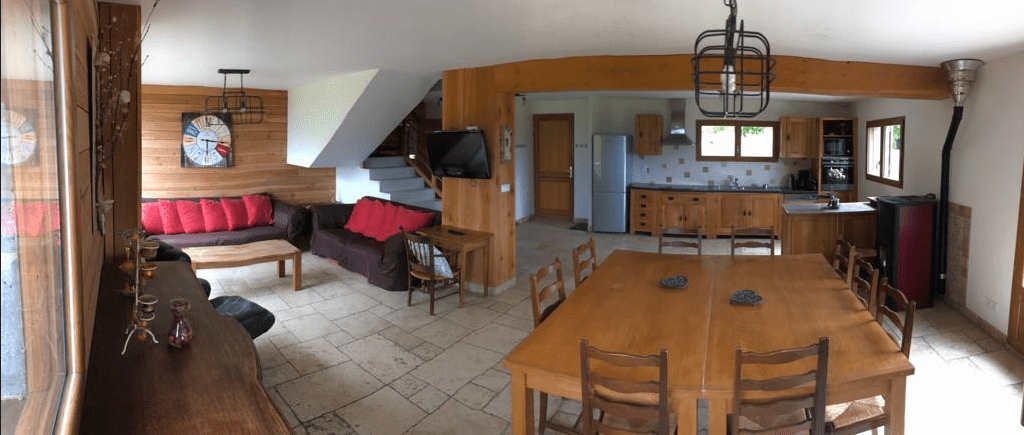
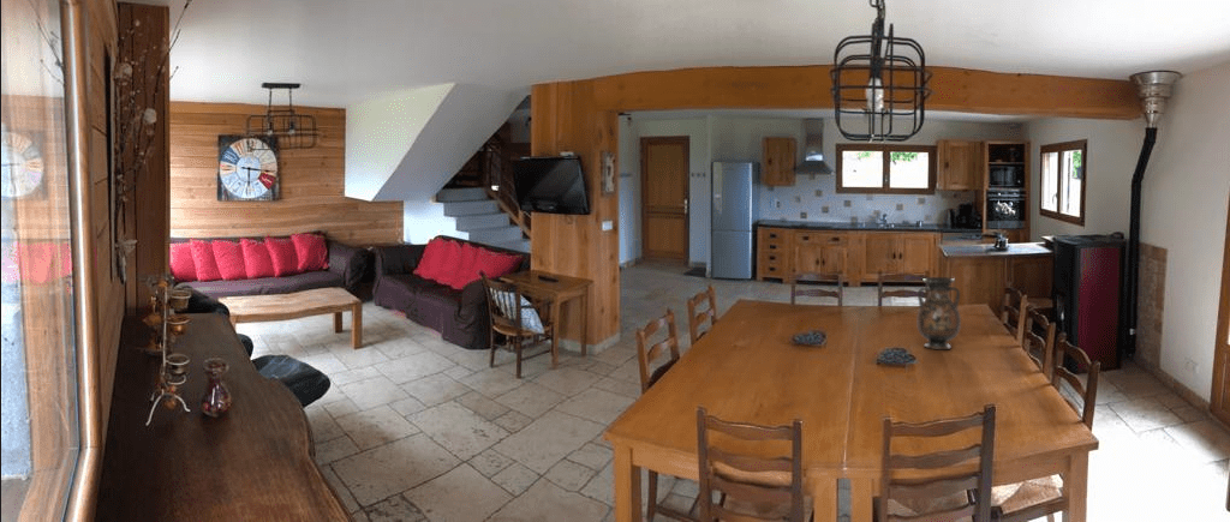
+ vase (938, 312)
